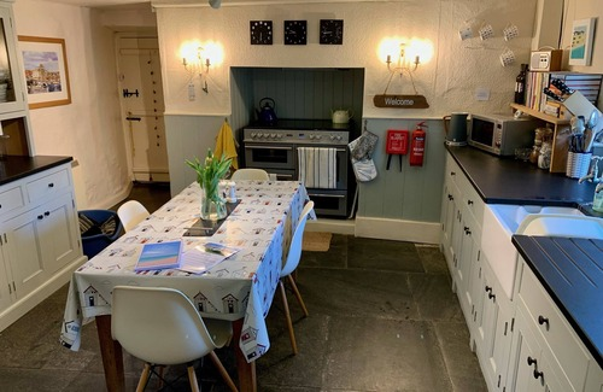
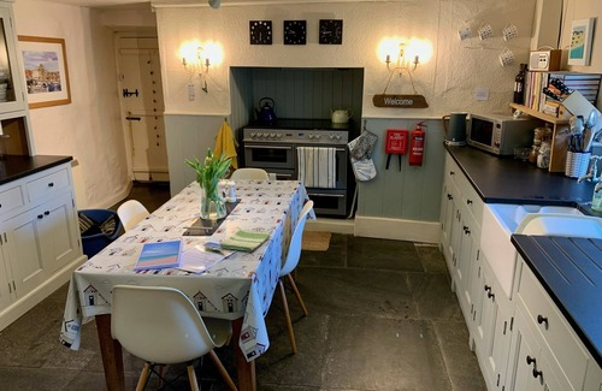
+ dish towel (246, 238)
